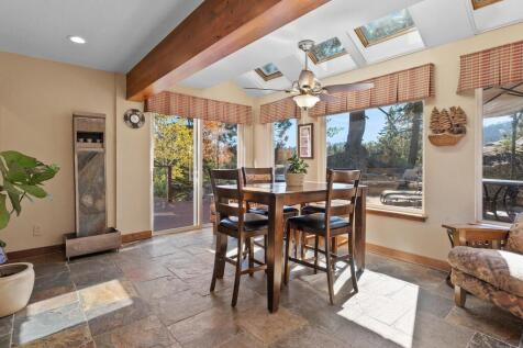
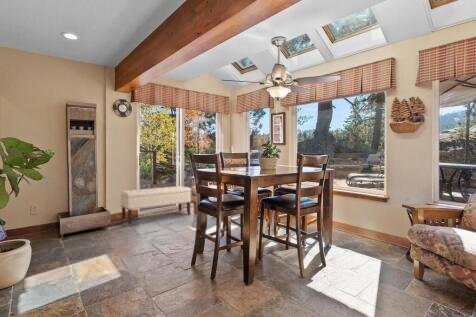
+ bench (157, 203)
